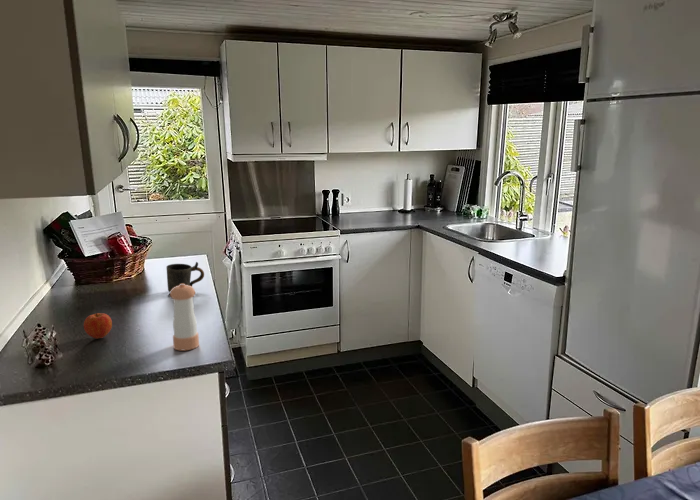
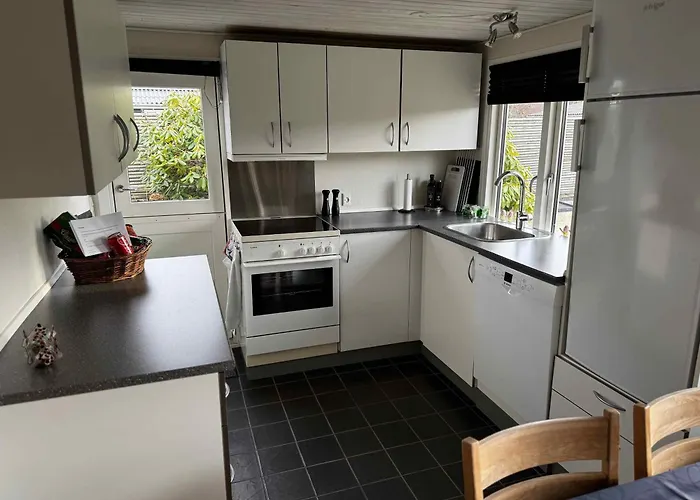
- apple (98, 325)
- mug (185, 277)
- pepper shaker (184, 315)
